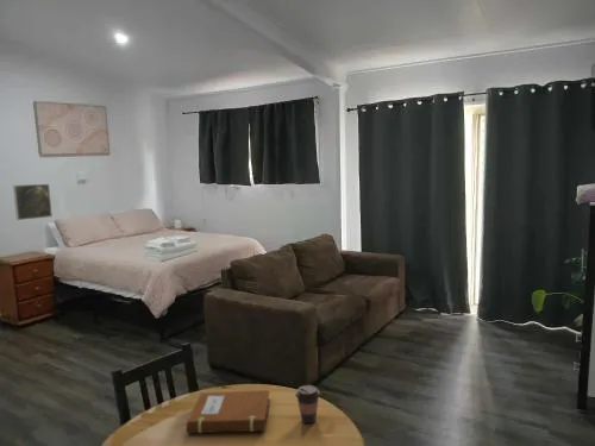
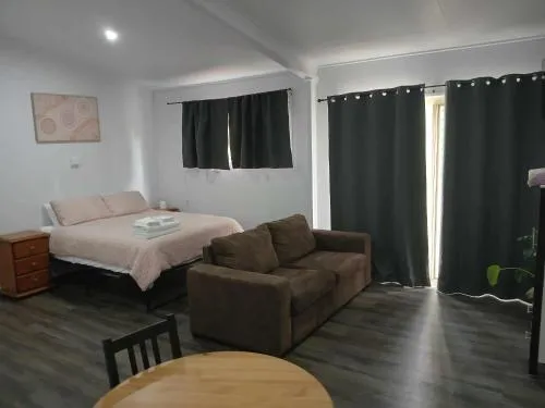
- notebook (228, 410)
- coffee cup (308, 404)
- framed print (32, 201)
